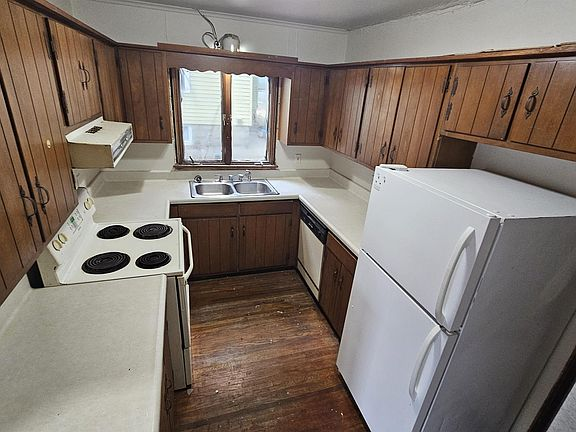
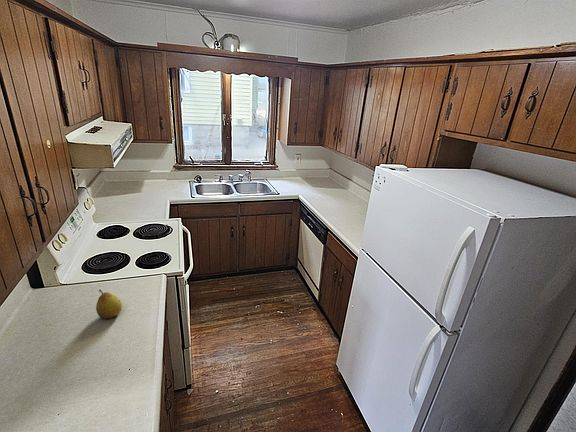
+ fruit (108, 302)
